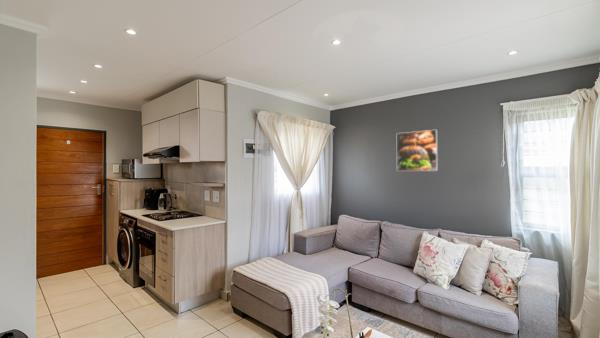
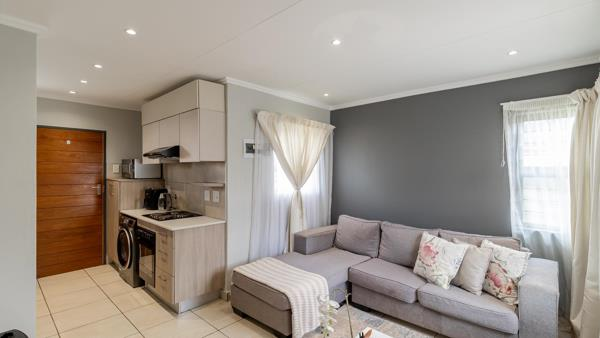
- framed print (416, 151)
